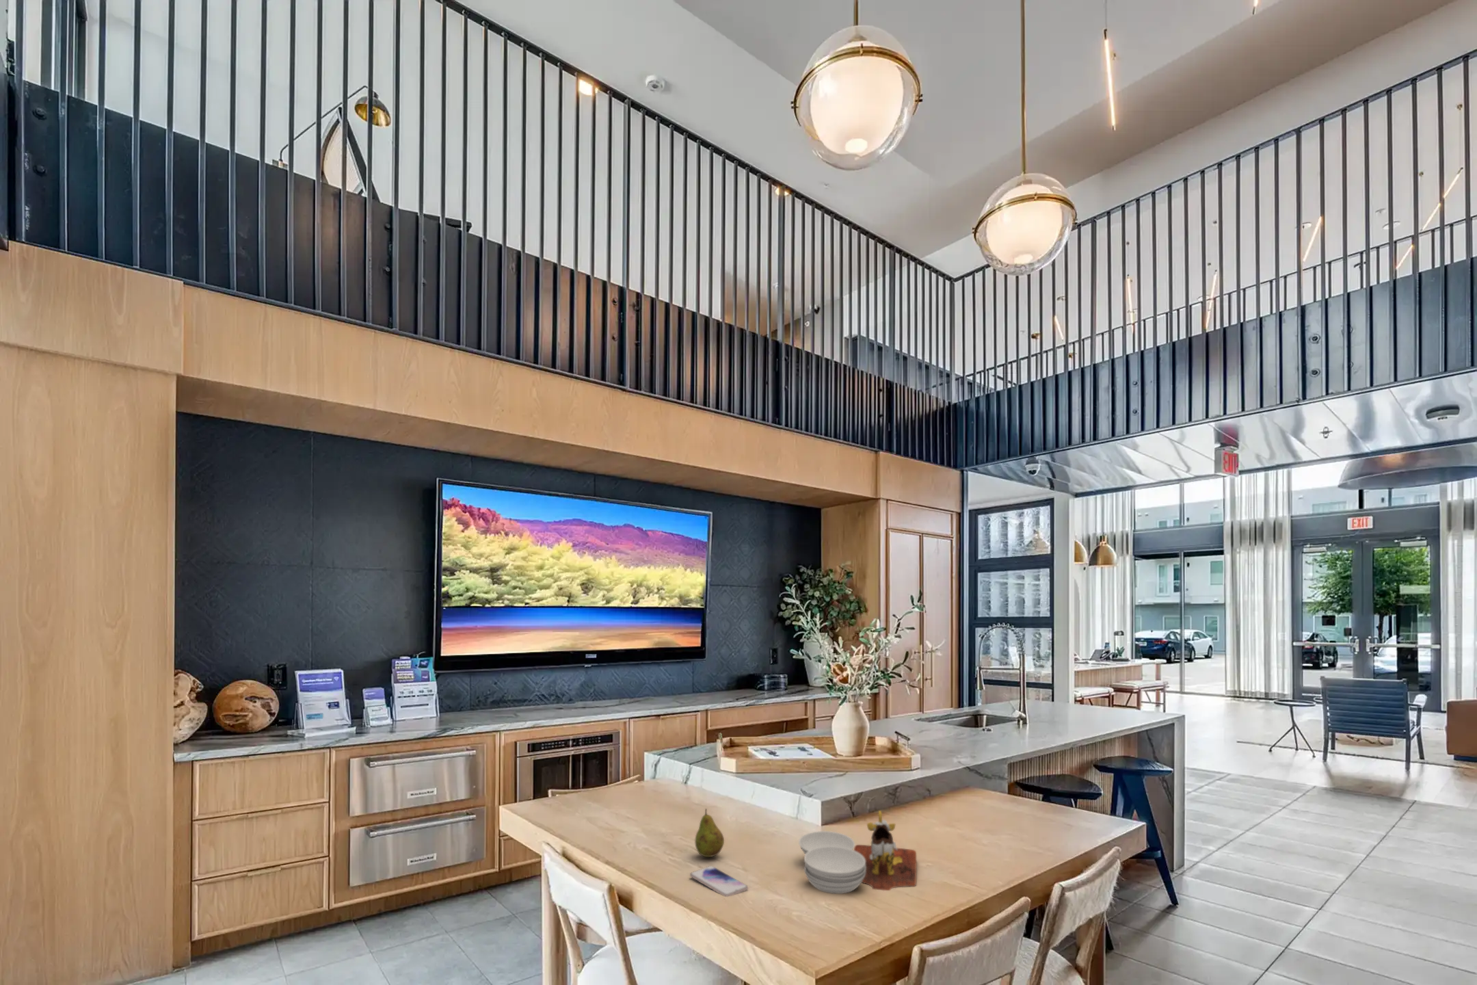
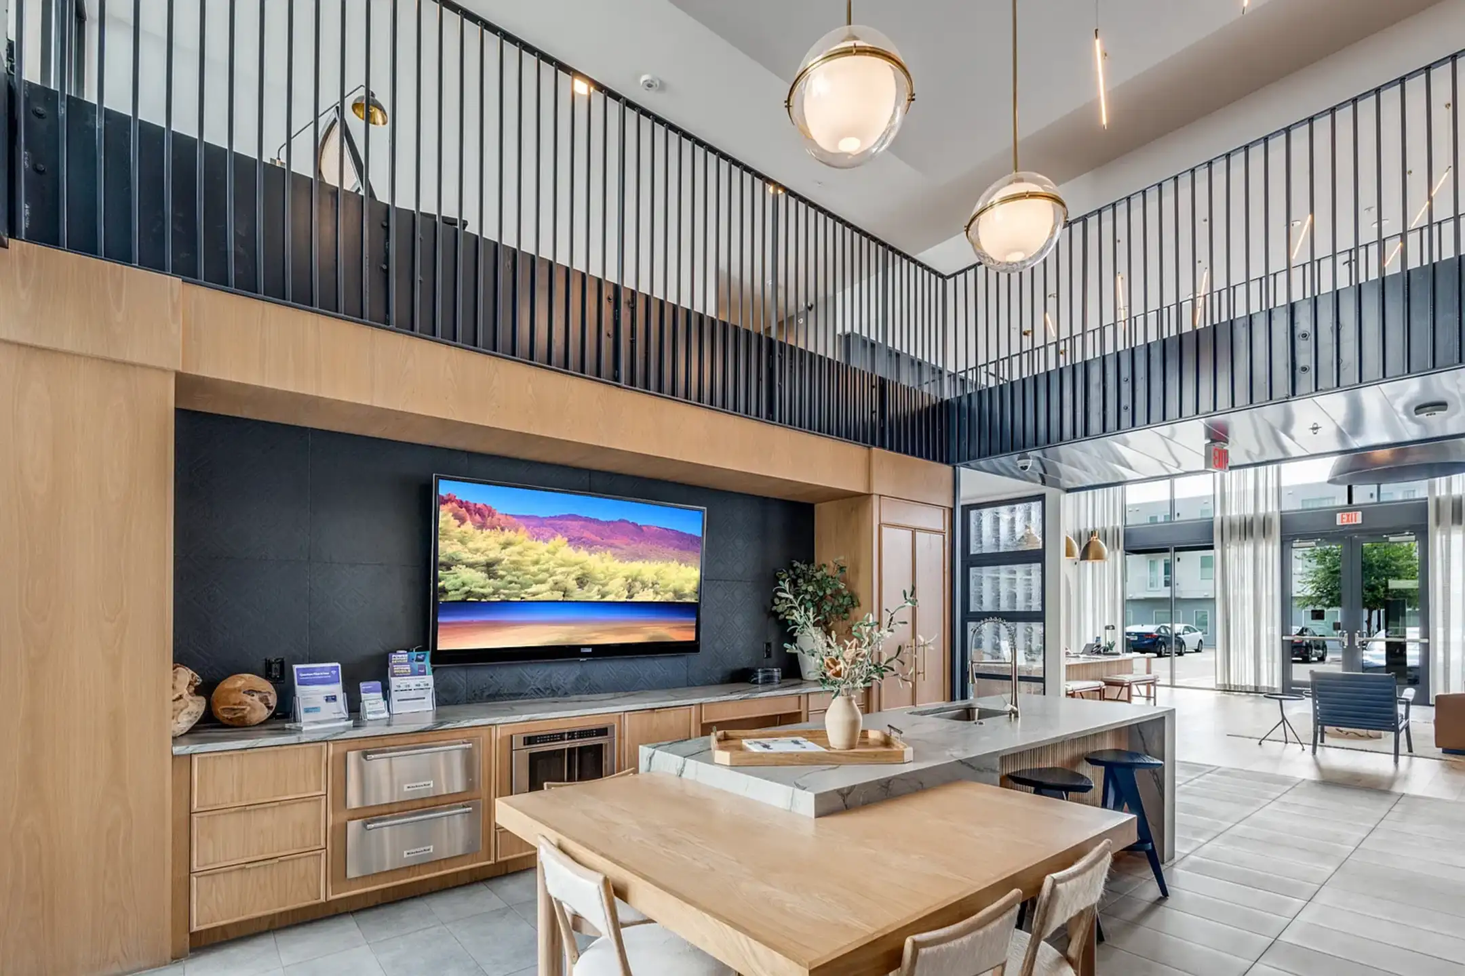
- cutting board (853, 849)
- smartphone (718, 881)
- fruit (709, 833)
